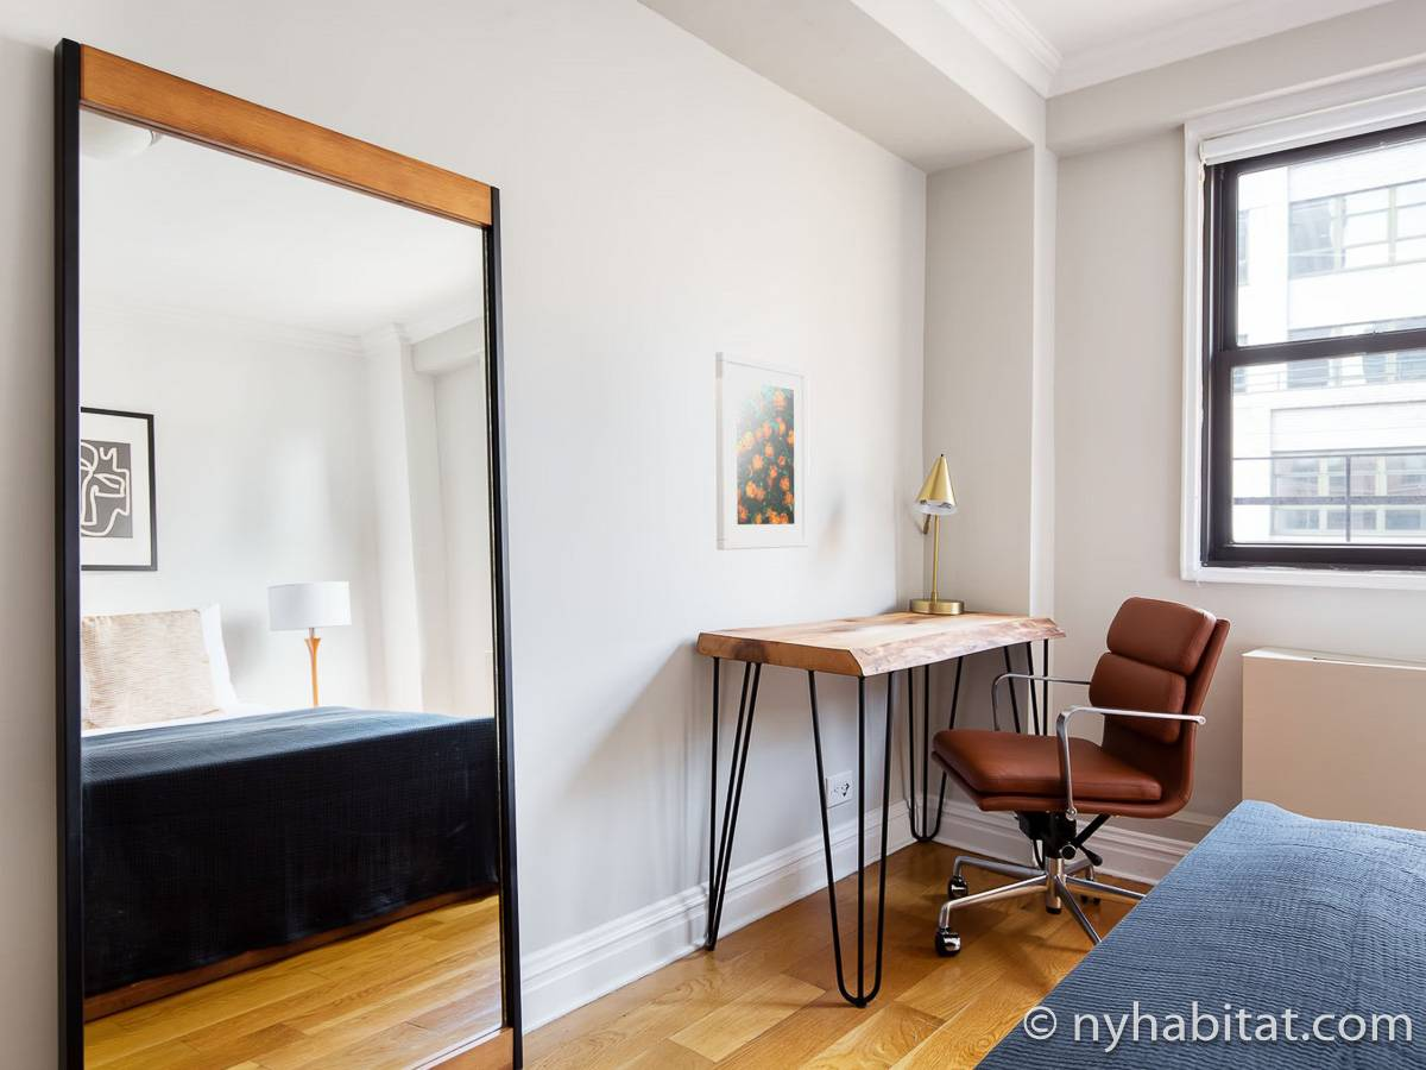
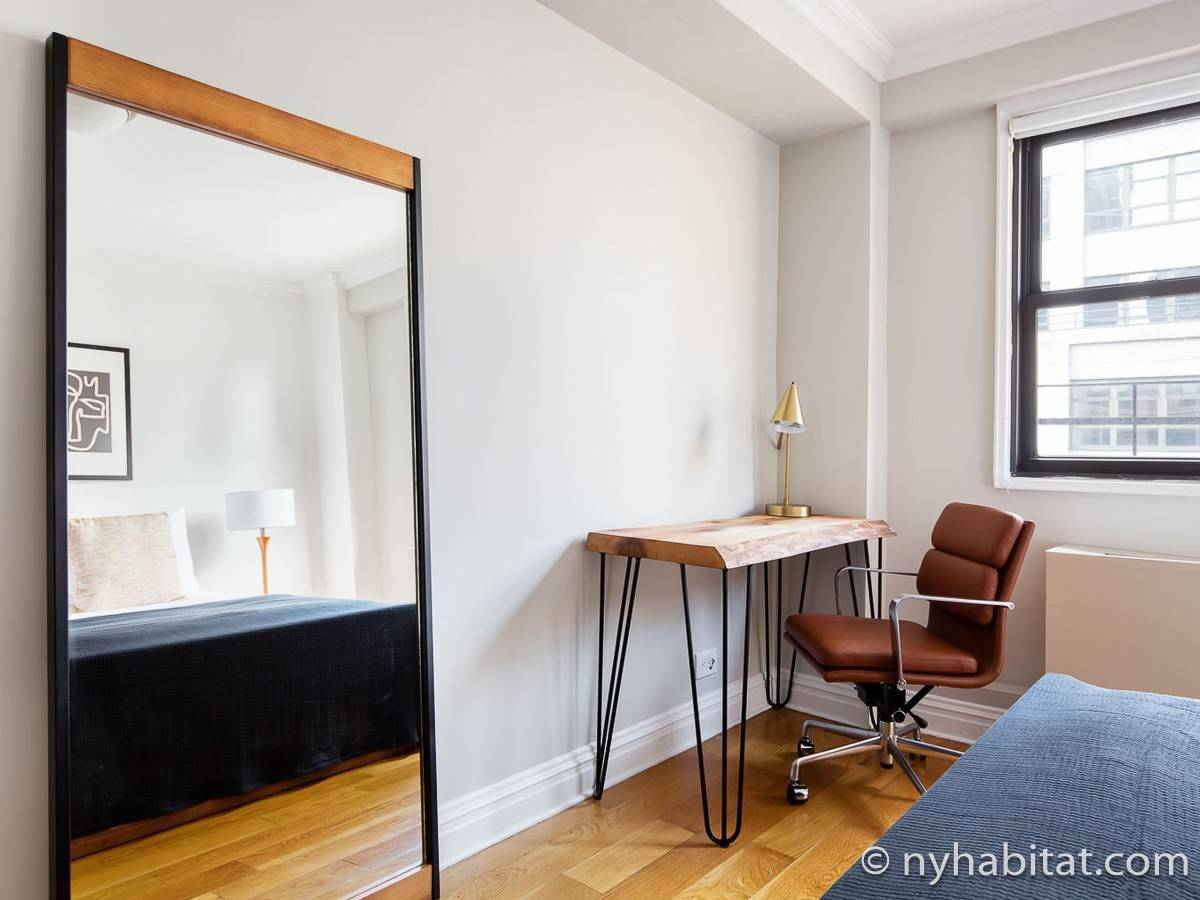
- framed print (764, 454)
